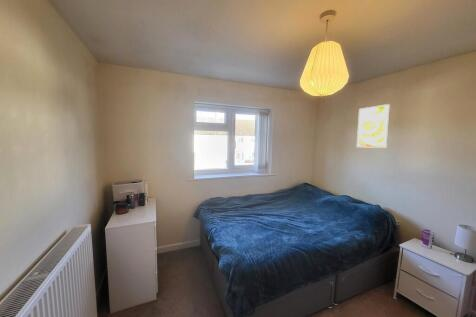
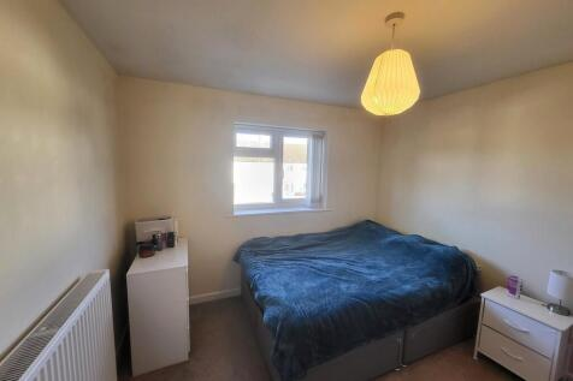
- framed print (371, 127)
